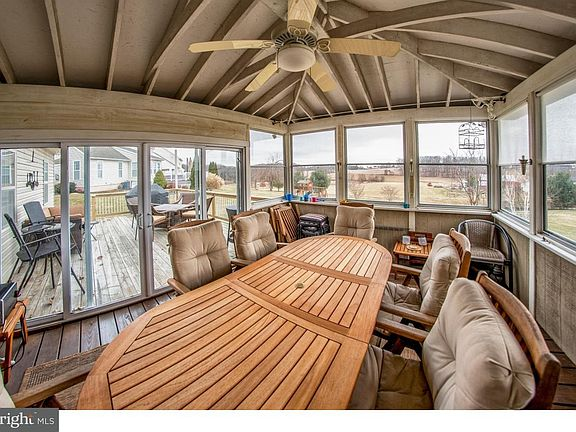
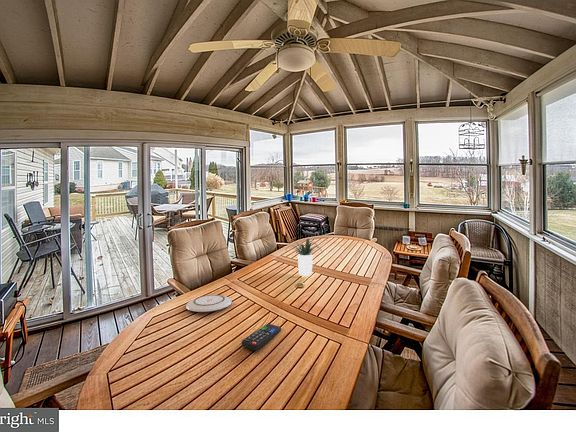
+ plate (209, 301)
+ remote control (262, 335)
+ potted plant (305, 257)
